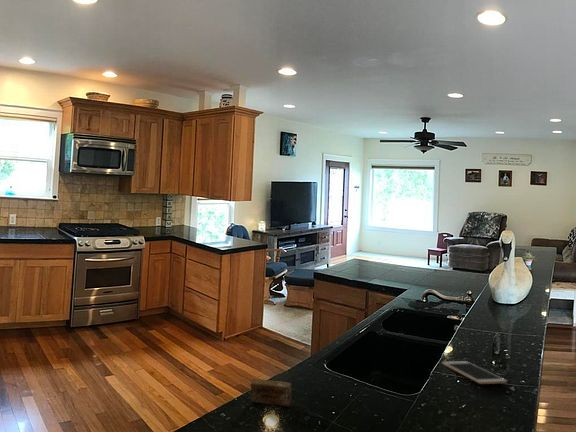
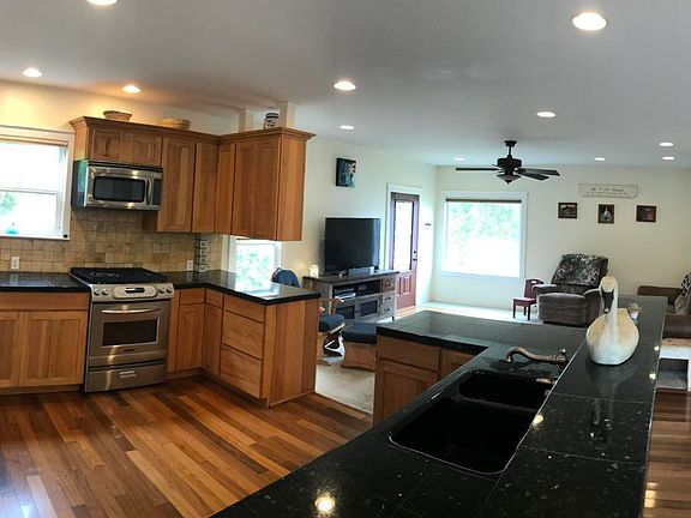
- cell phone (472, 371)
- soap bar (271, 392)
